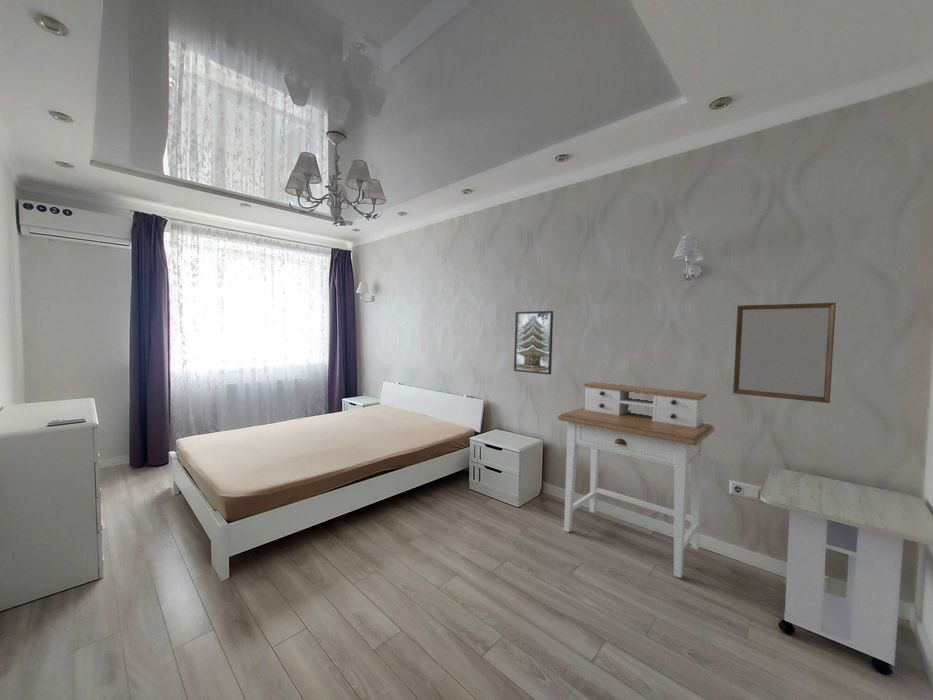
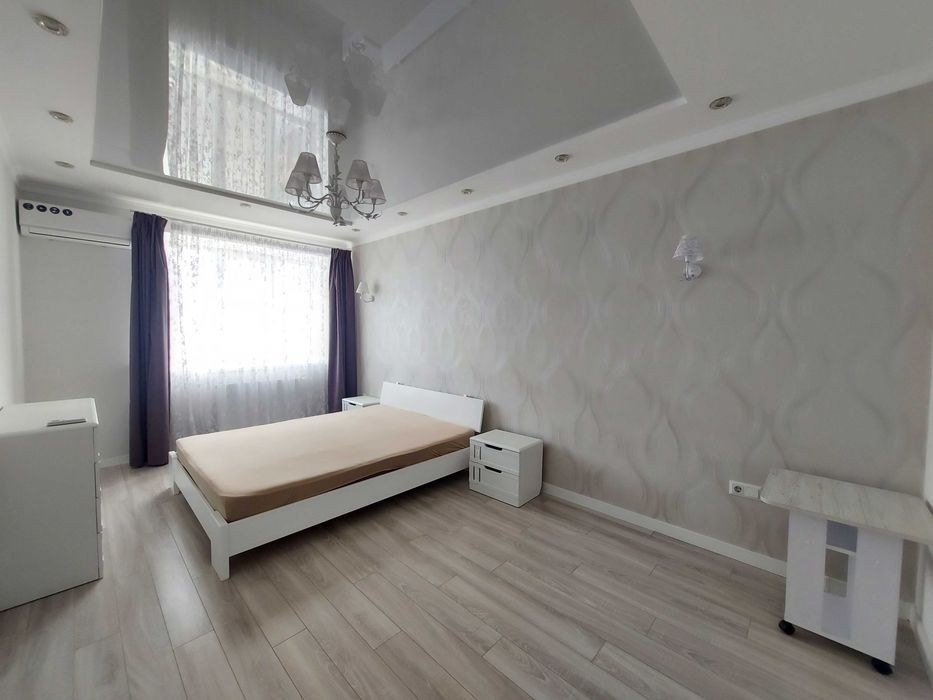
- desk (631, 456)
- home mirror (781, 351)
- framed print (532, 342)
